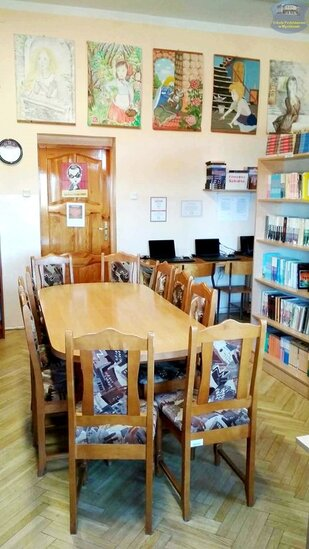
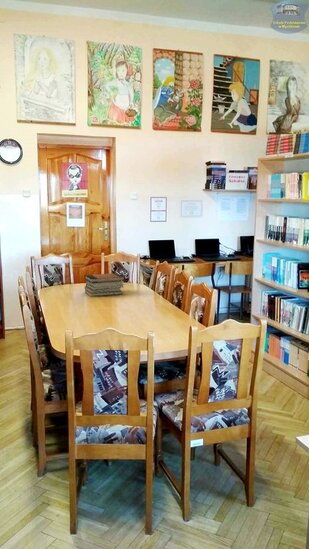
+ book stack (104, 284)
